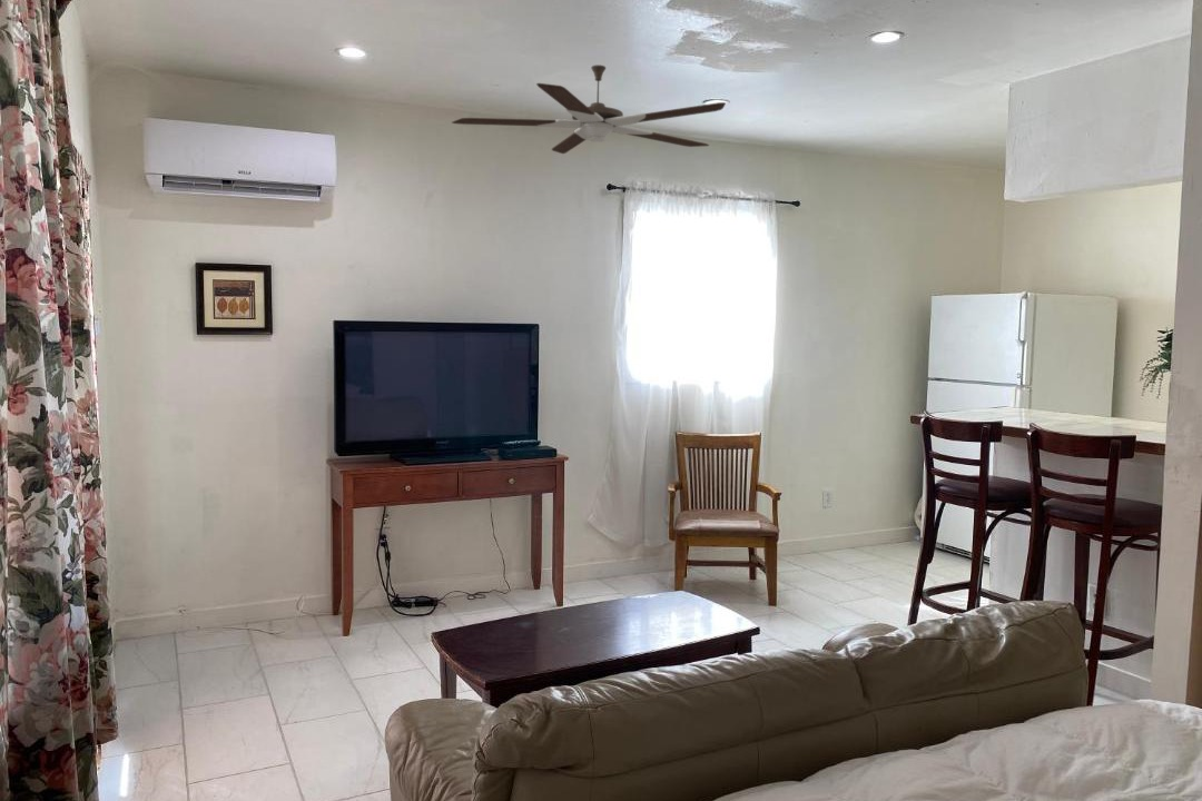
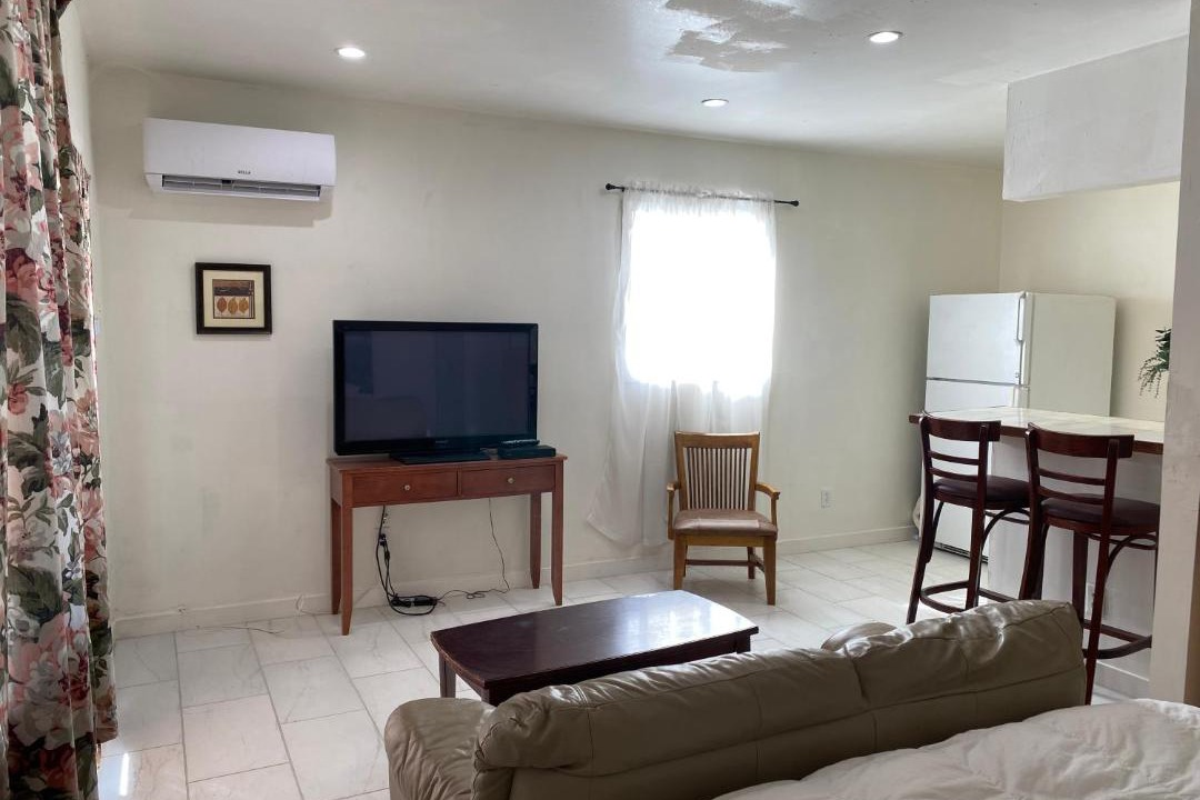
- ceiling fan (584, 105)
